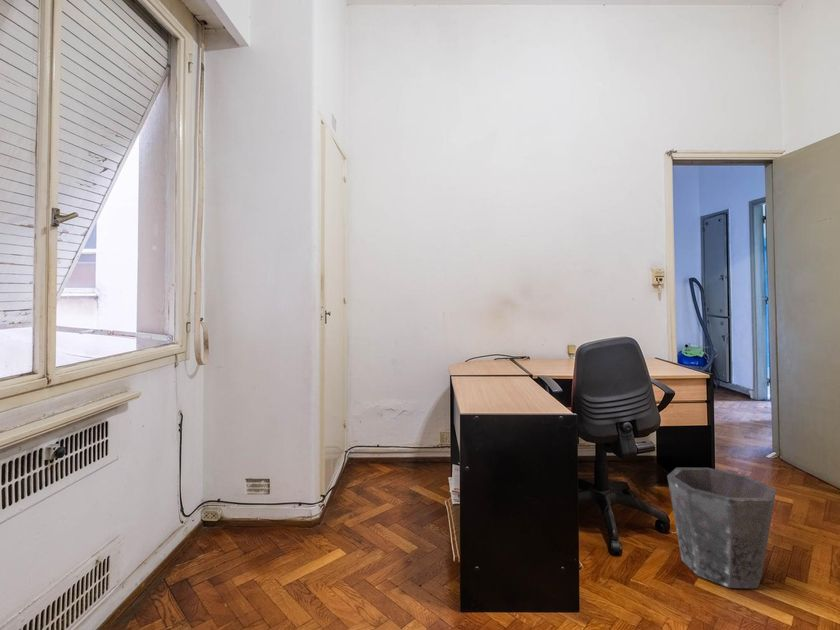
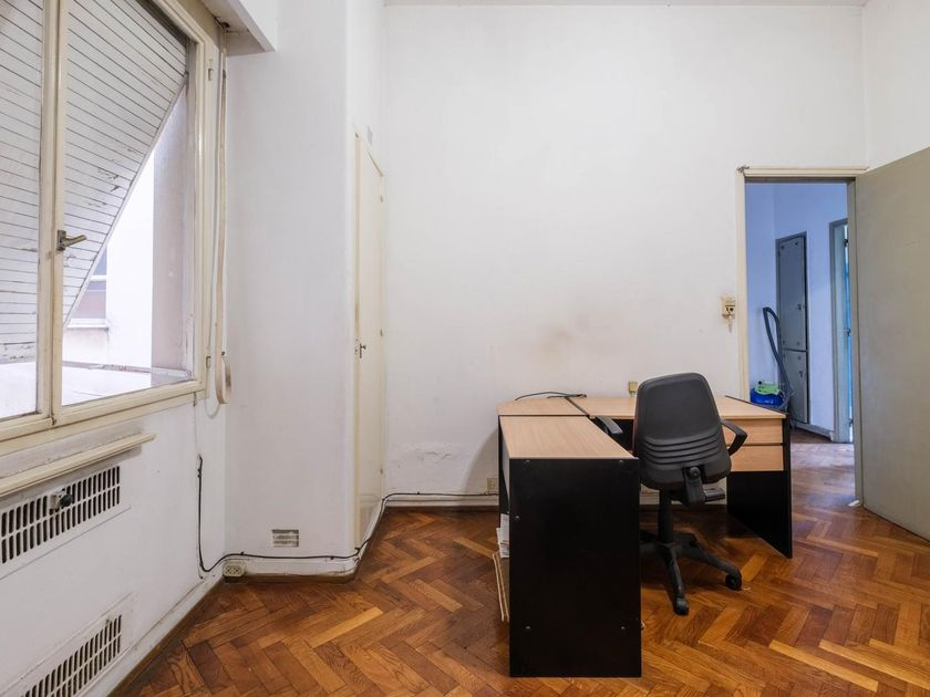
- waste bin (719, 525)
